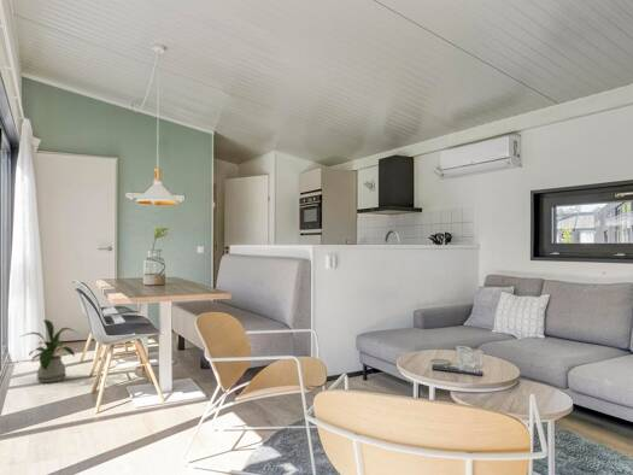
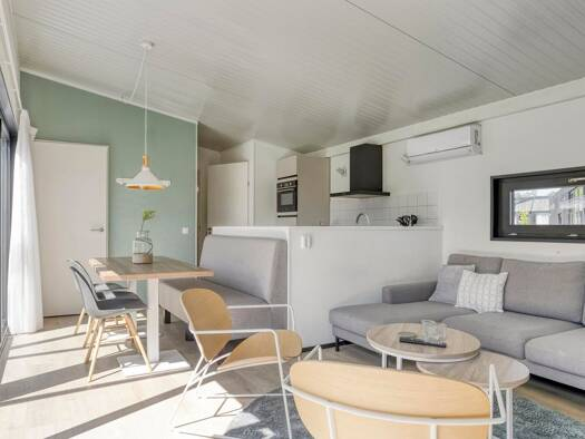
- house plant (48, 352)
